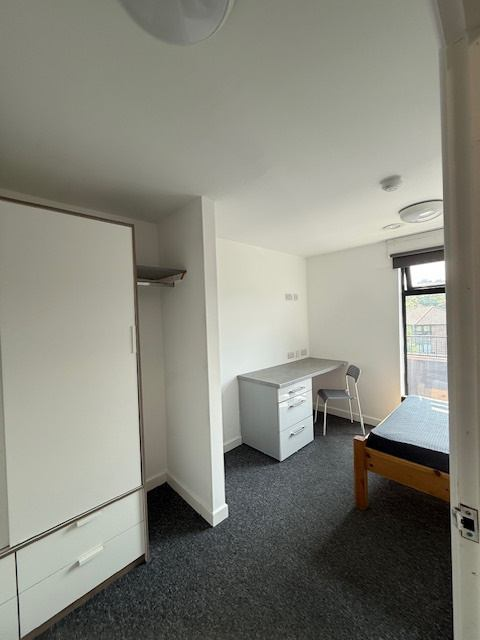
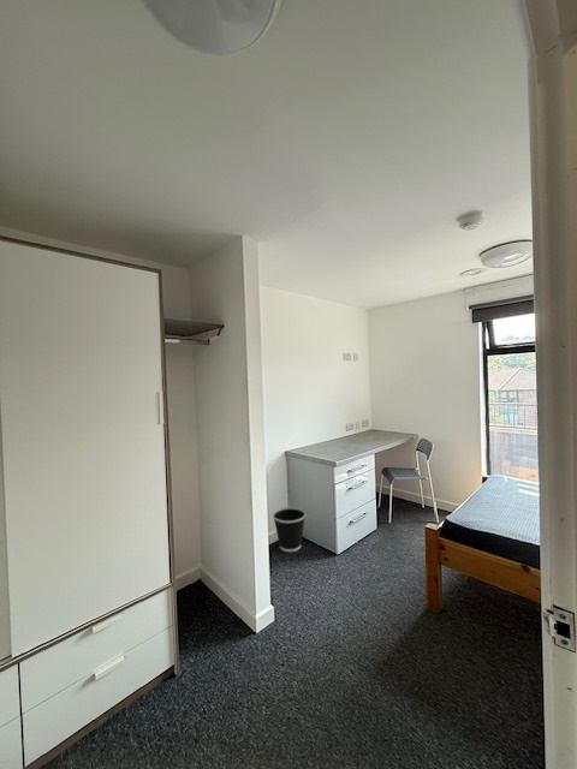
+ wastebasket (290, 529)
